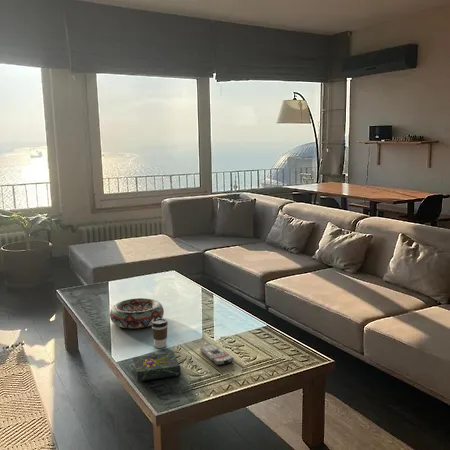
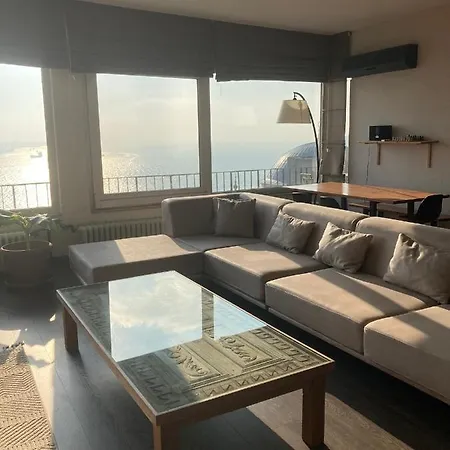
- coffee cup (159, 333)
- decorative bowl (137, 313)
- book (156, 366)
- remote control (215, 354)
